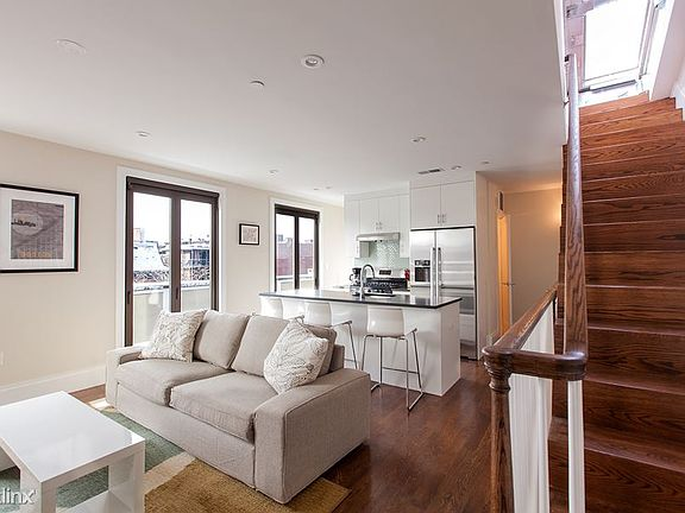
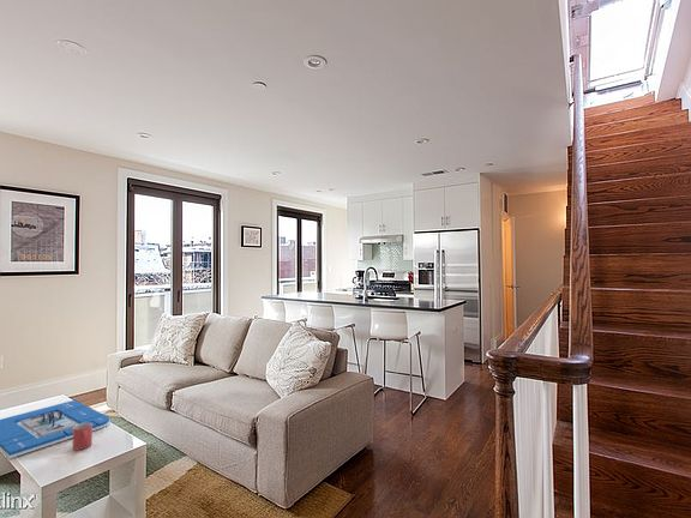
+ mug (83, 436)
+ architectural model (47, 420)
